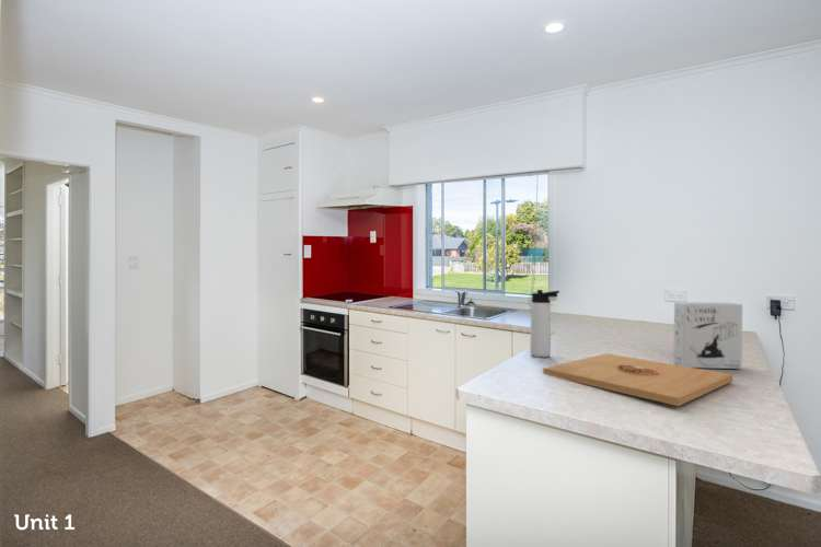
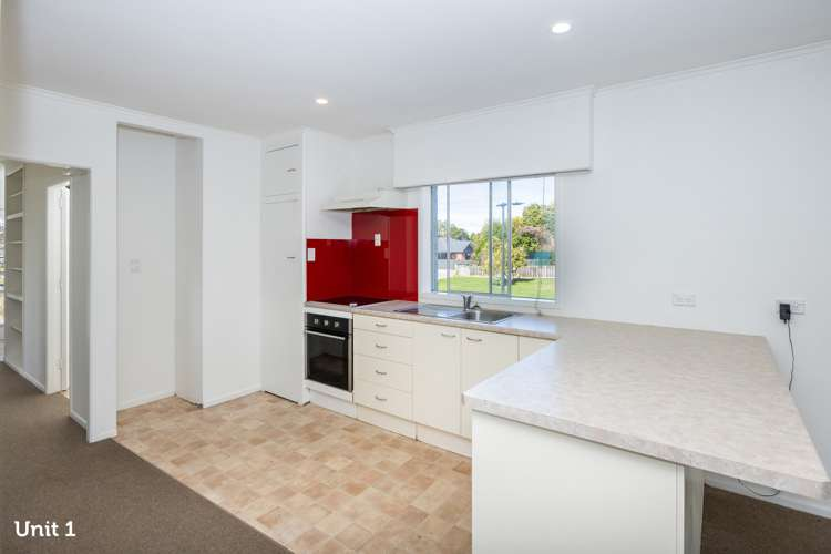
- thermos bottle (544, 323)
- cereal box (706, 334)
- platter (635, 372)
